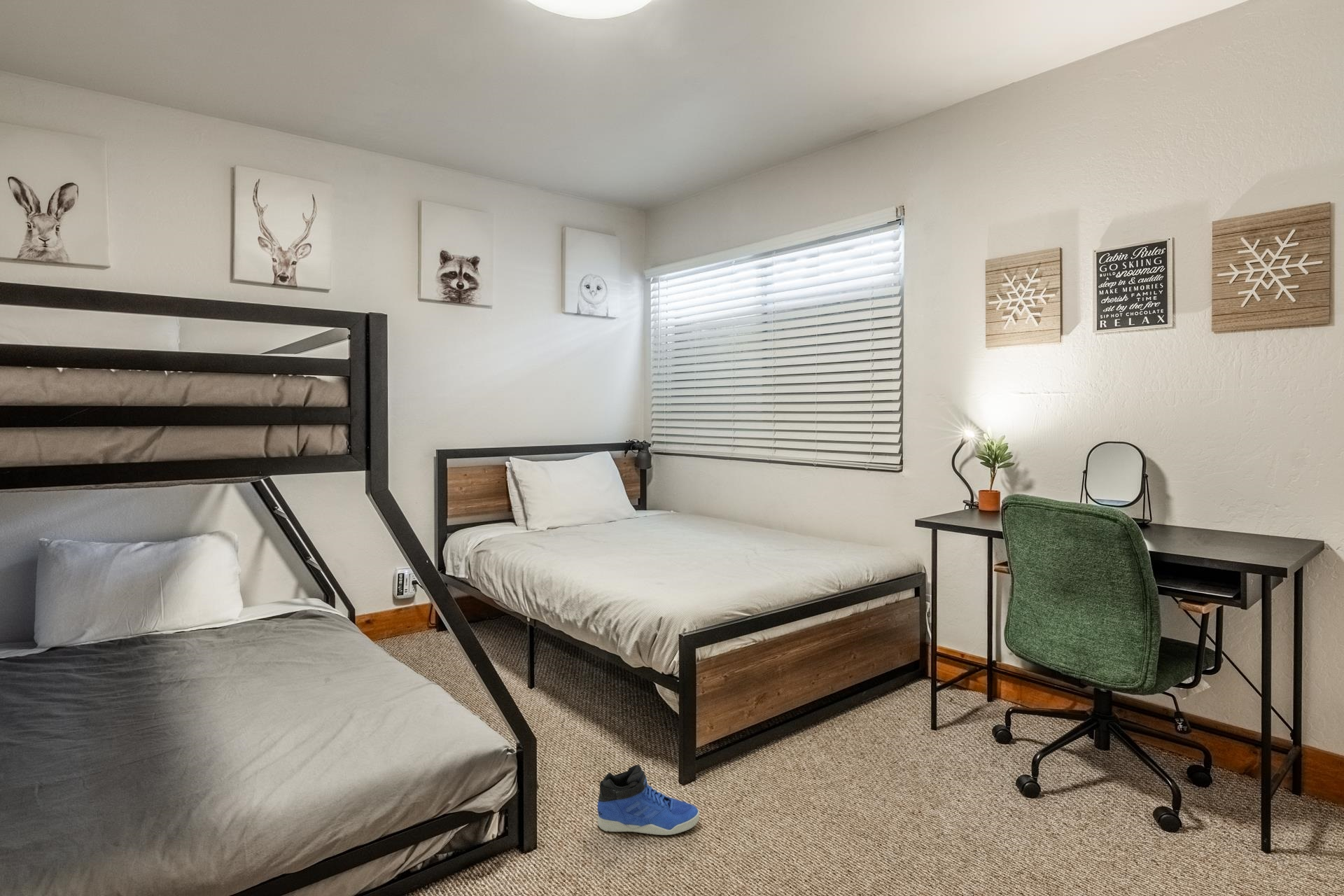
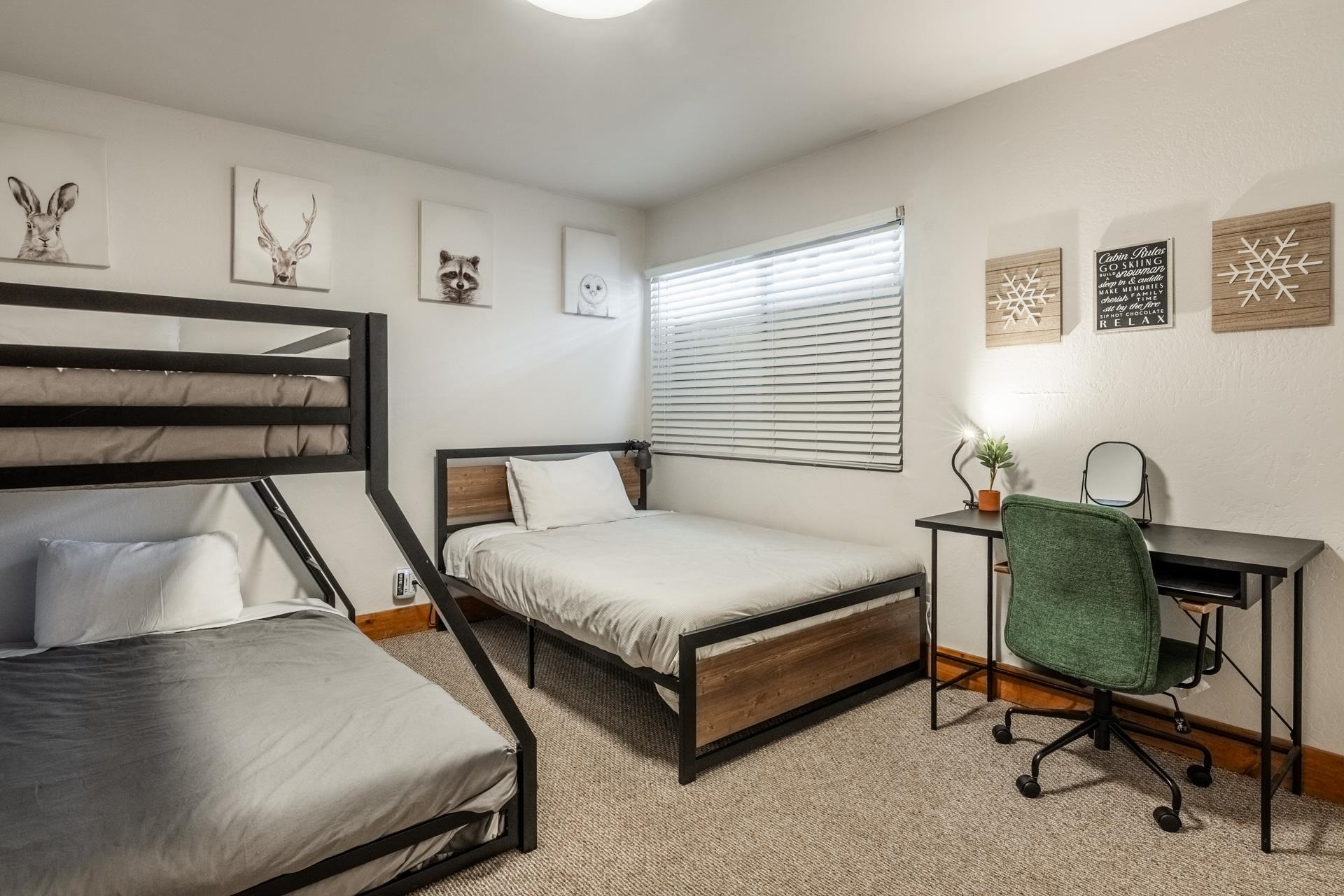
- sneaker (648, 797)
